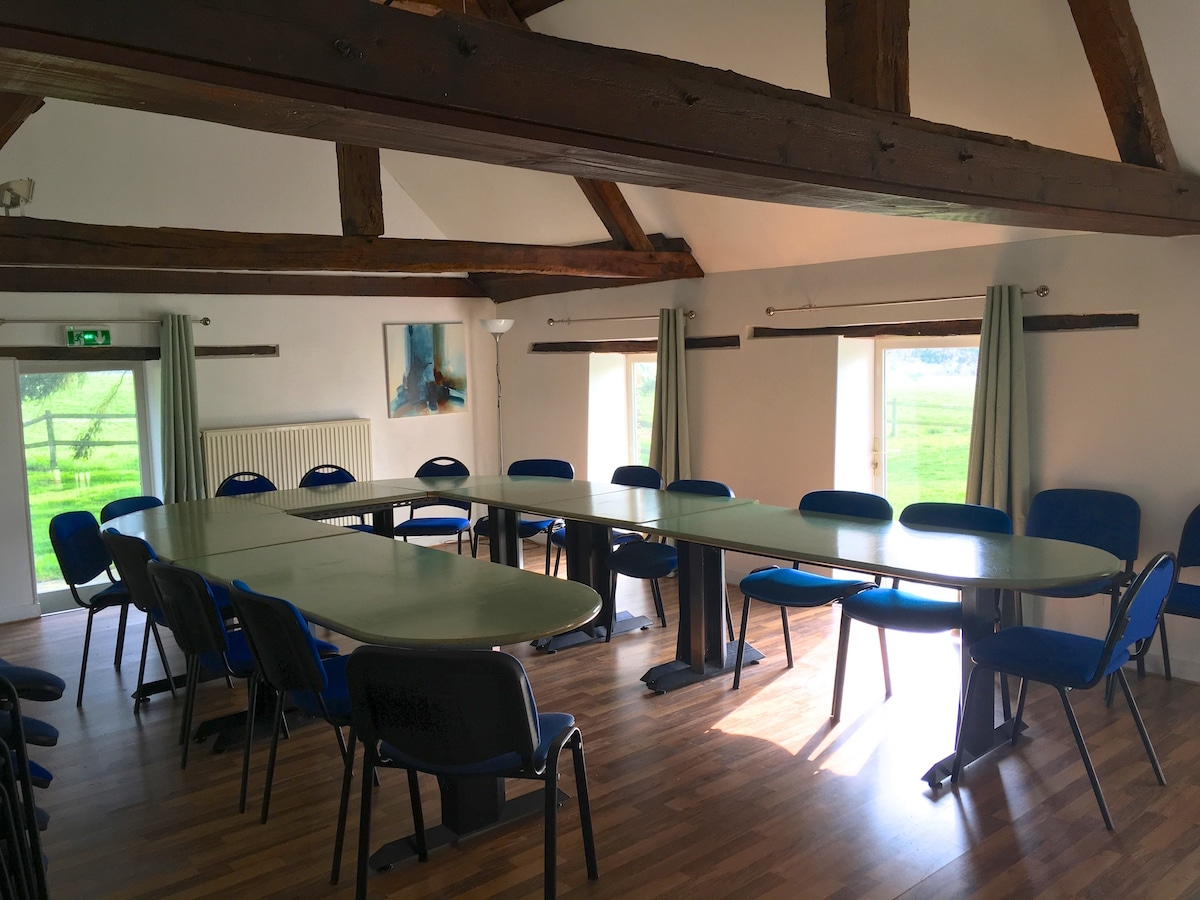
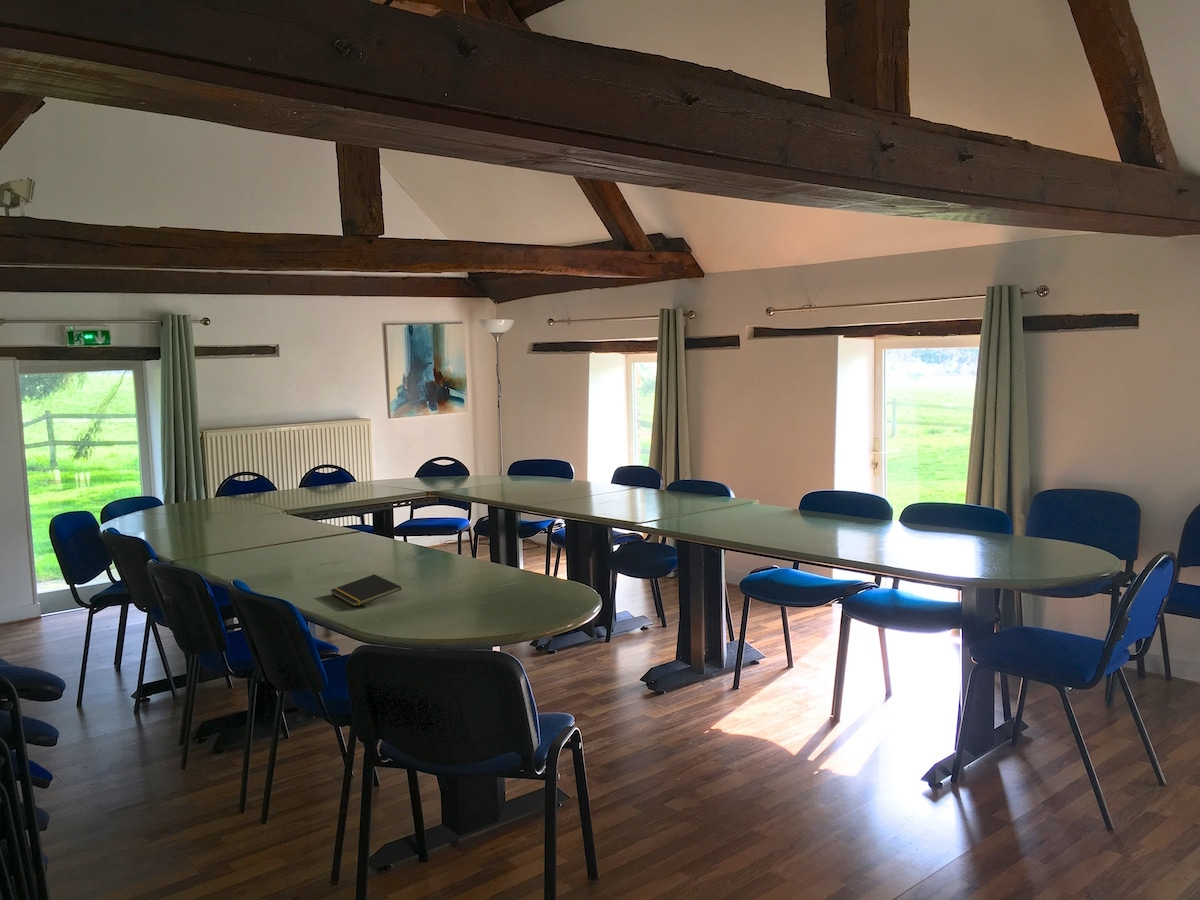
+ notepad (365, 589)
